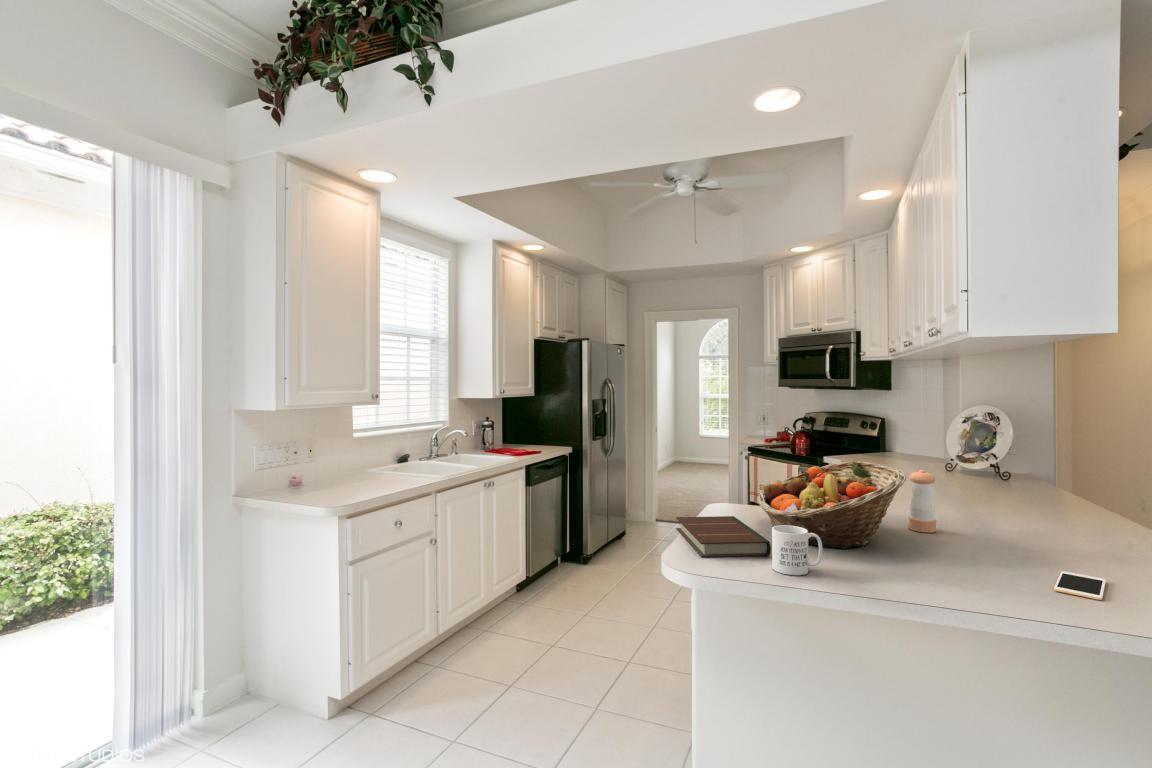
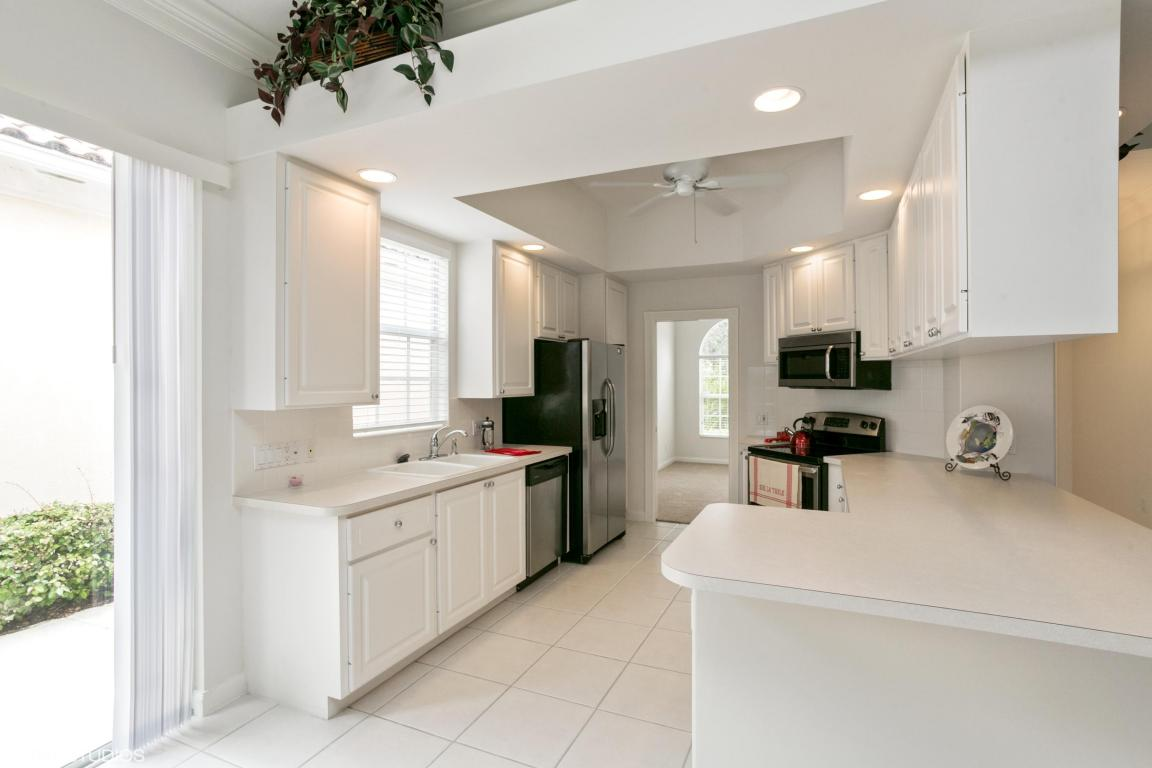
- cell phone (1080, 584)
- fruit basket (827, 499)
- mug (797, 549)
- book (719, 534)
- pepper shaker (922, 499)
